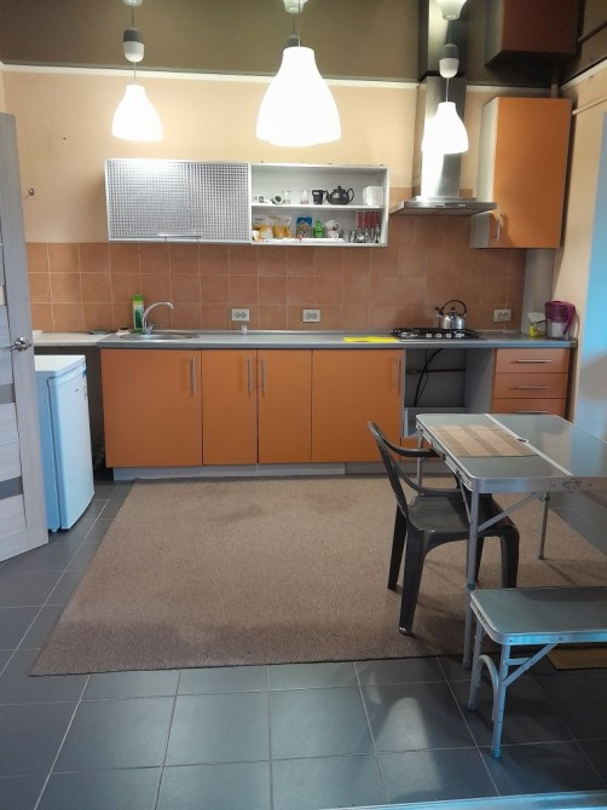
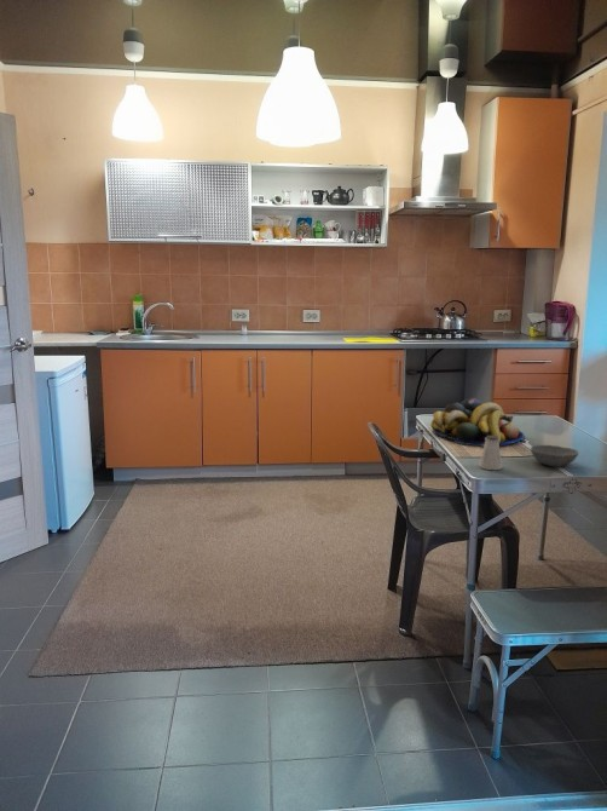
+ fruit bowl (479, 418)
+ bowl (554, 456)
+ saltshaker (491, 451)
